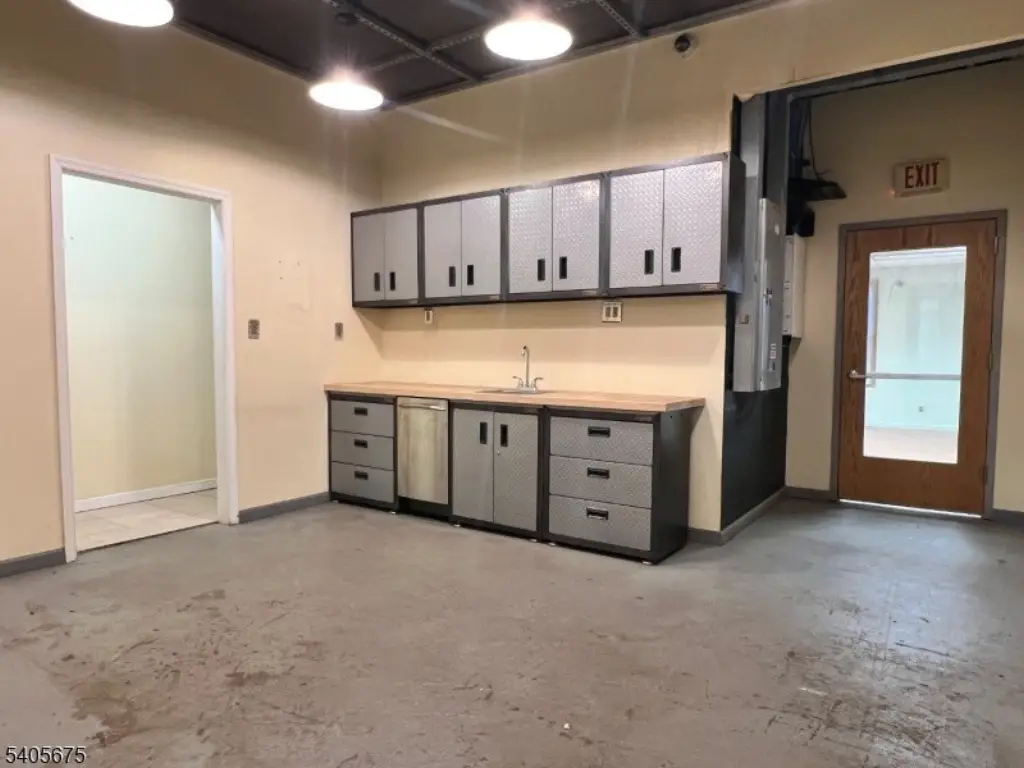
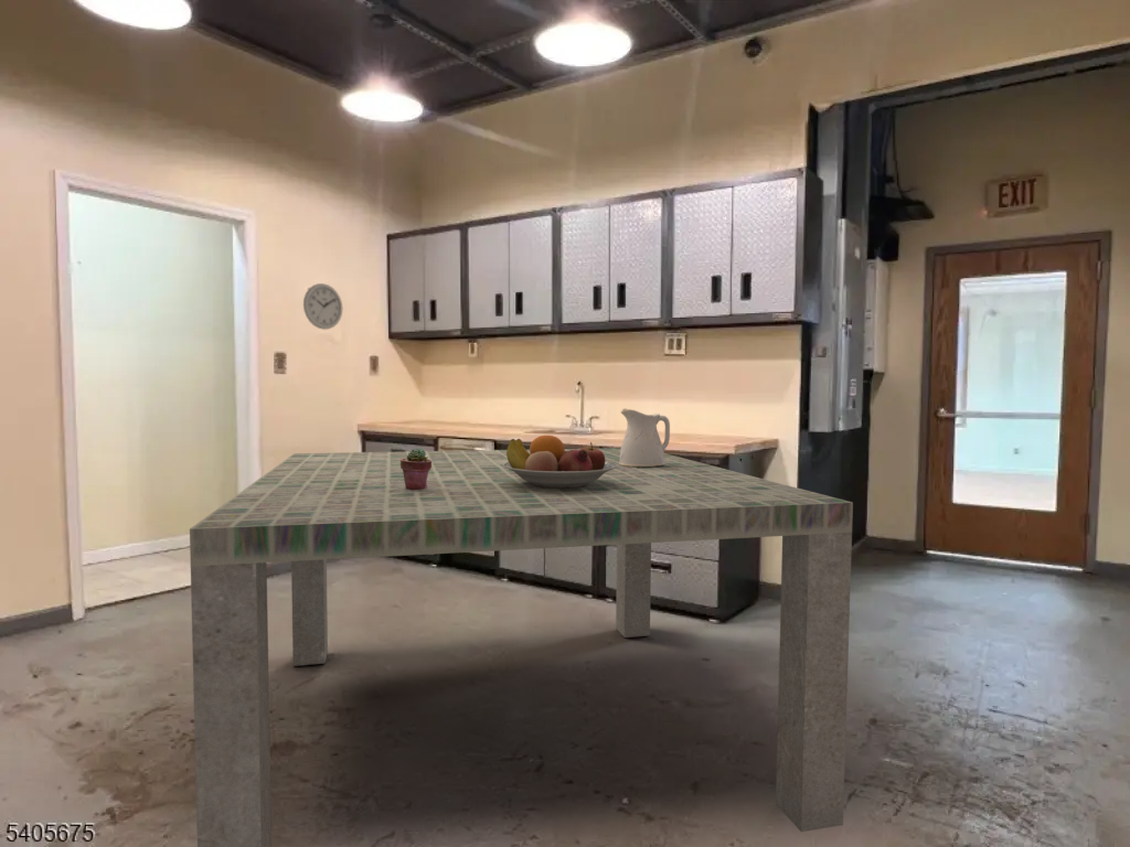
+ wall clock (323, 305)
+ pitcher (643, 436)
+ potted succulent (416, 467)
+ fruit bowl (559, 459)
+ dining table (505, 549)
